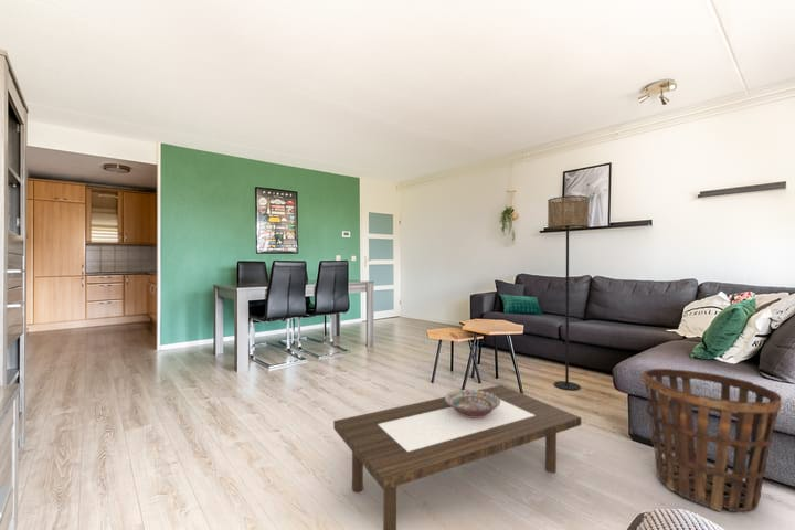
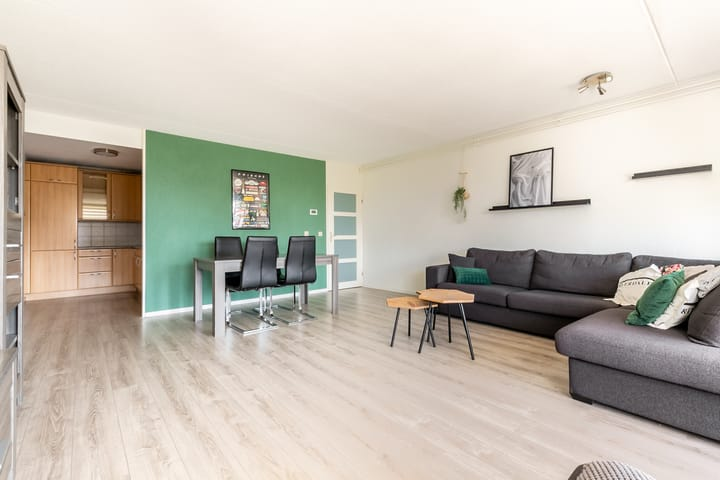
- floor lamp (566, 293)
- basket (704, 433)
- coffee table (458, 448)
- decorative bowl (471, 405)
